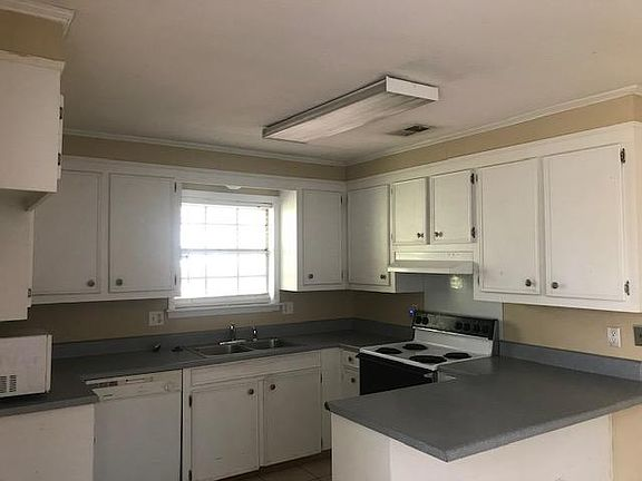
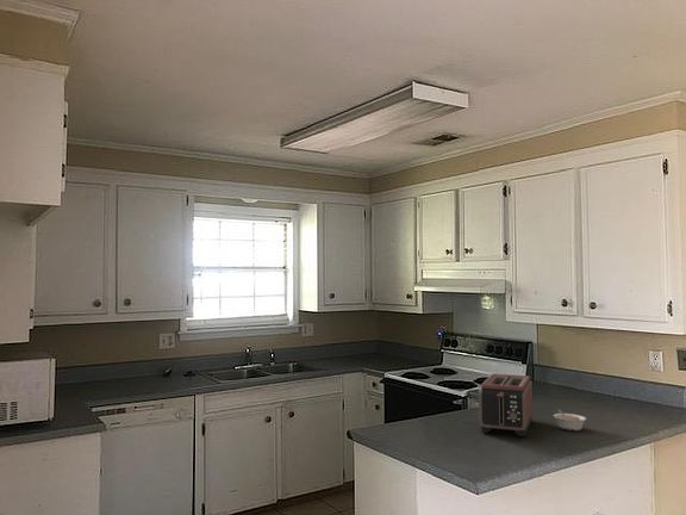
+ toaster (506, 404)
+ legume (568, 421)
